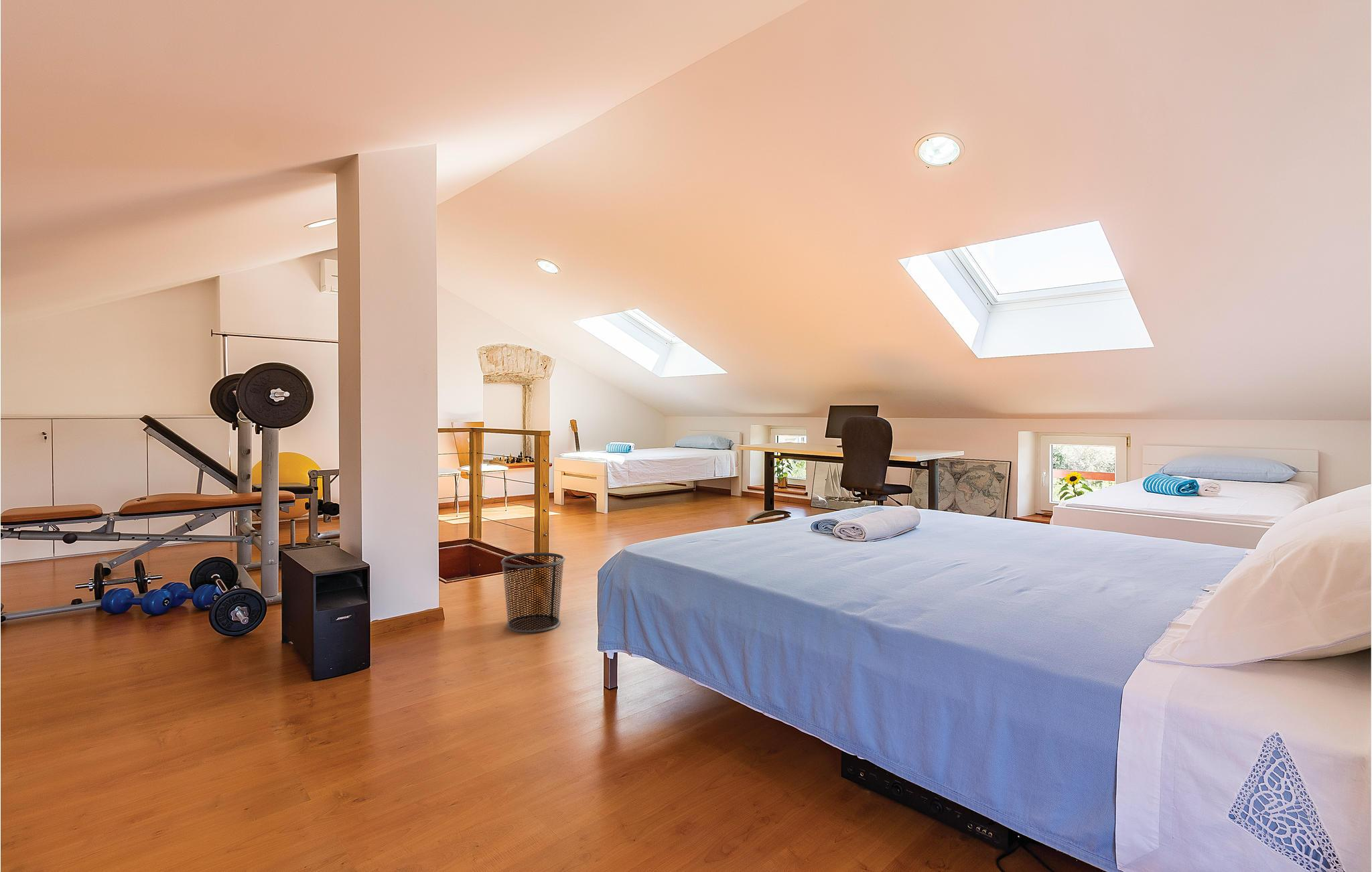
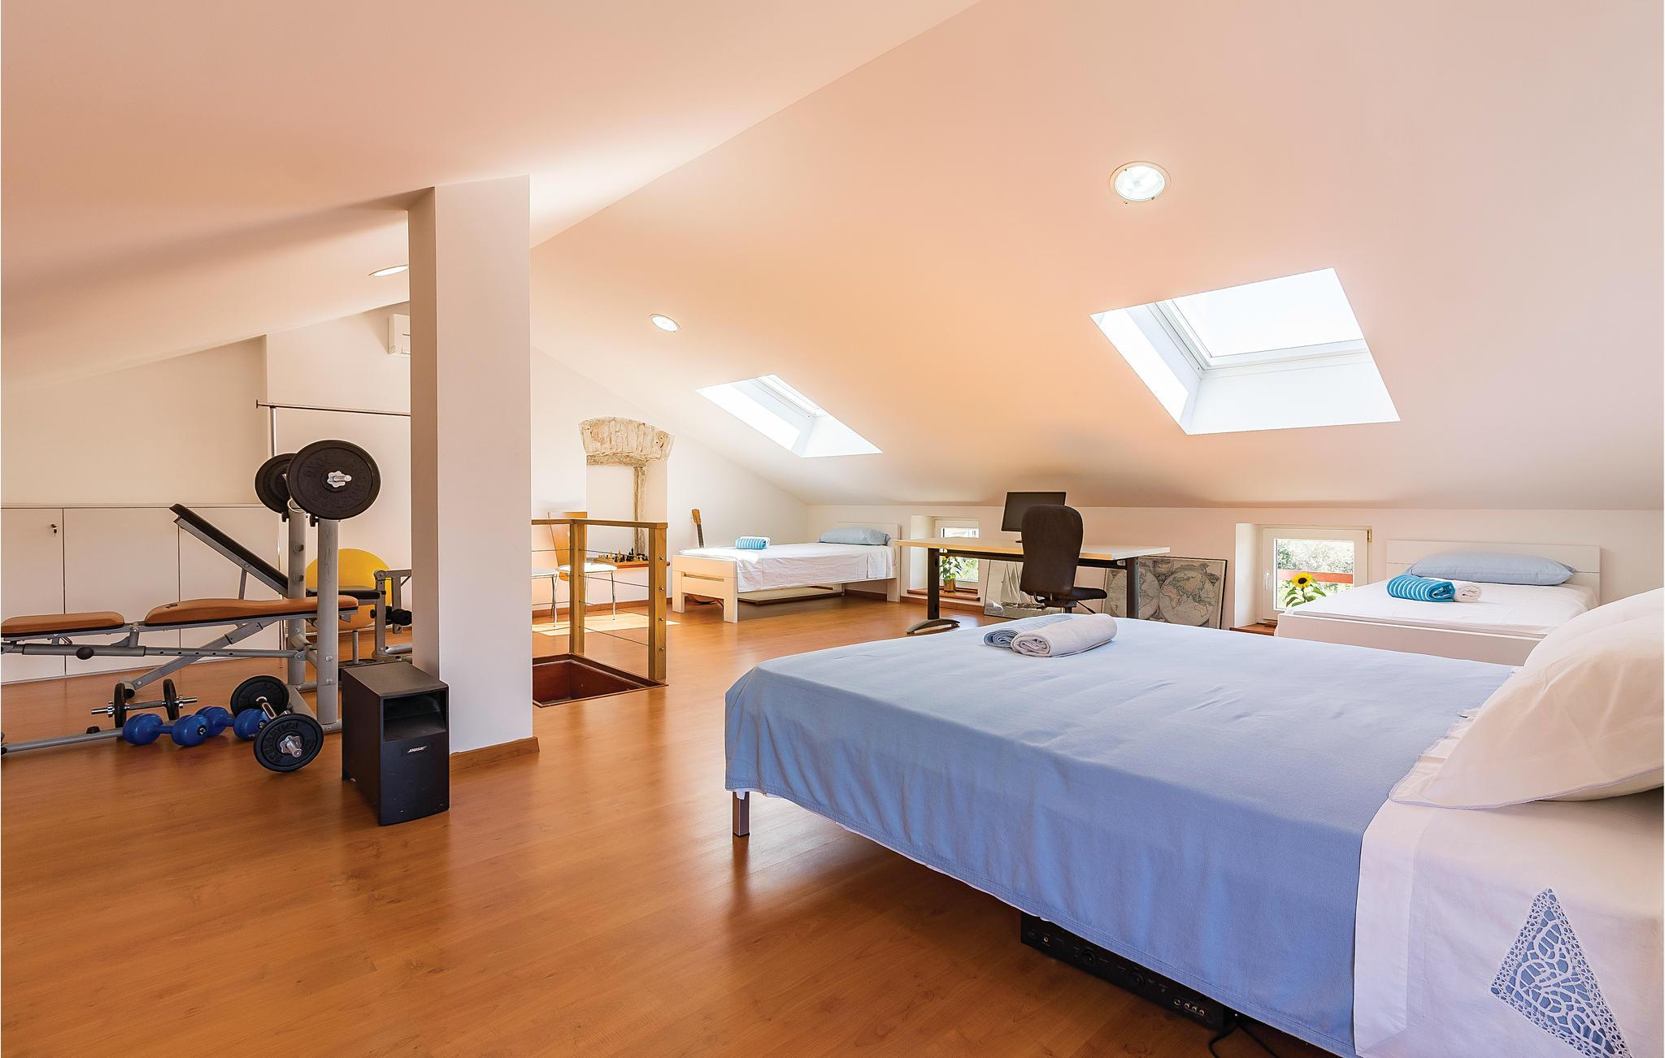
- waste bin (533, 591)
